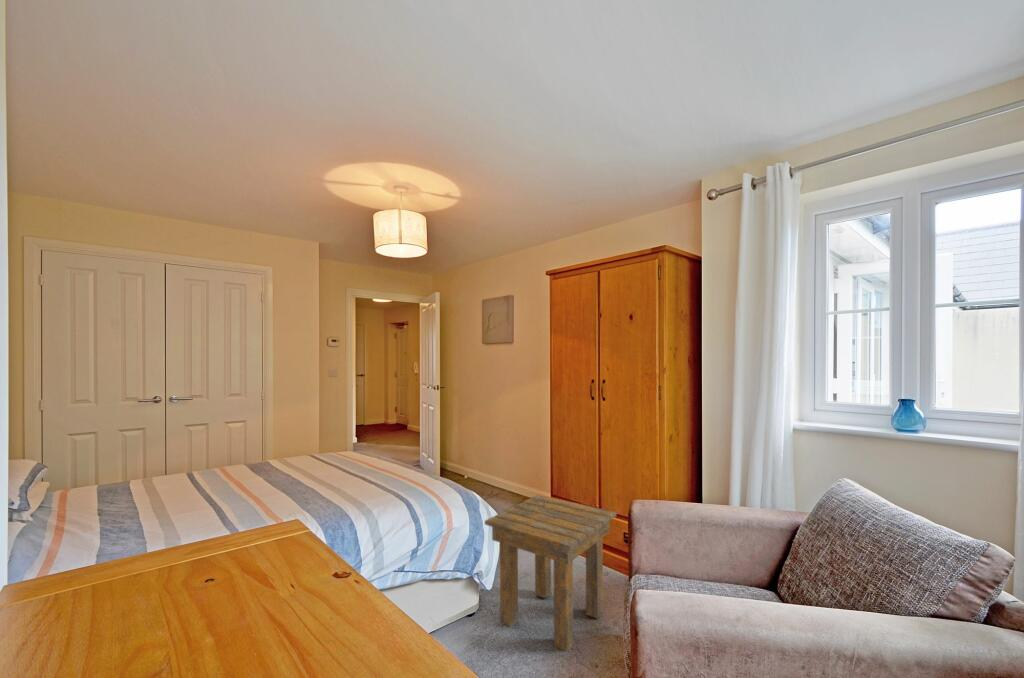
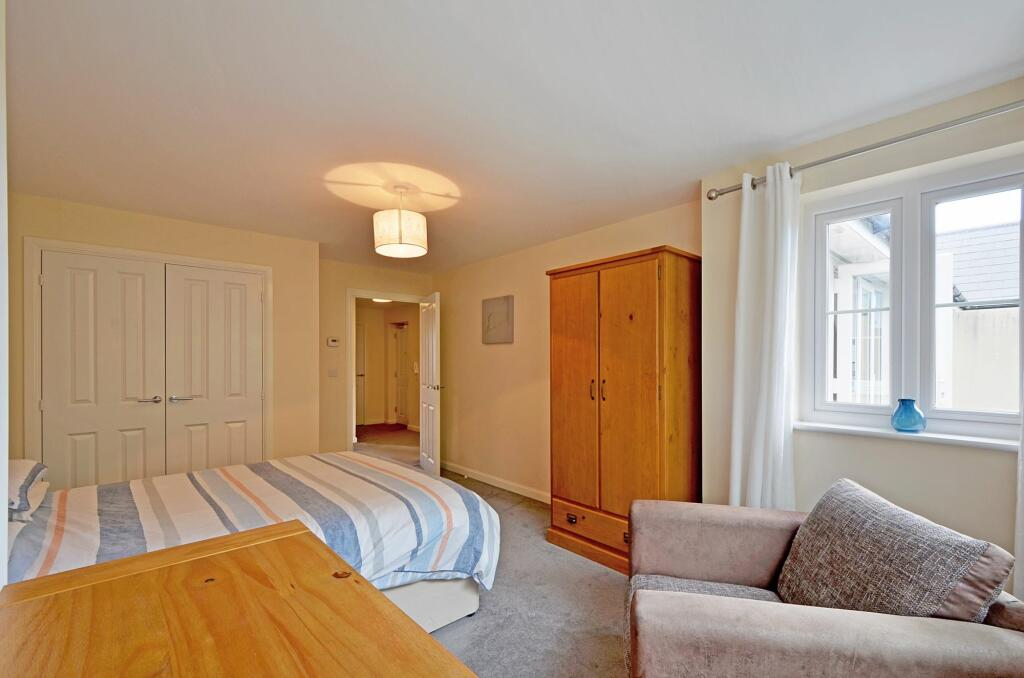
- side table (550, 567)
